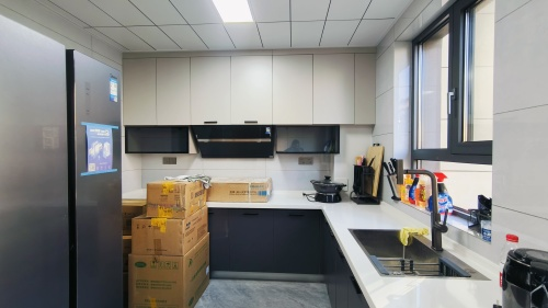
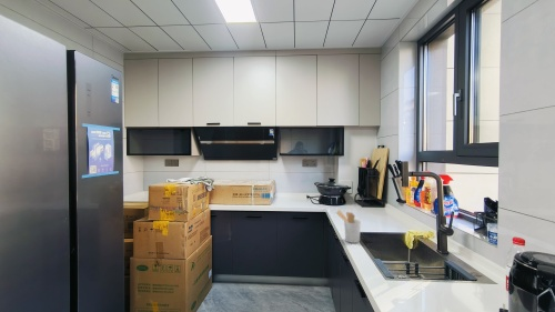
+ utensil holder (347, 225)
